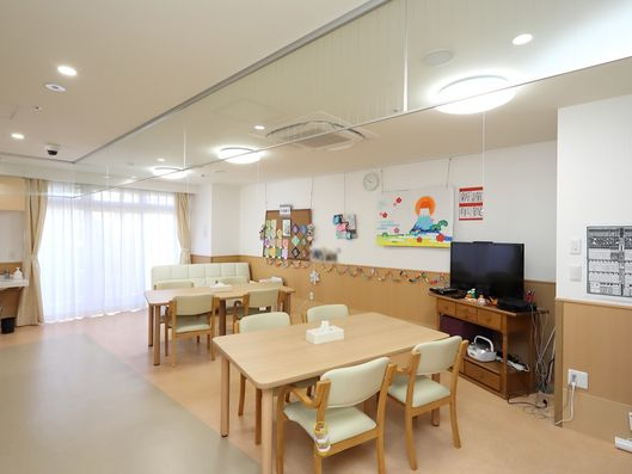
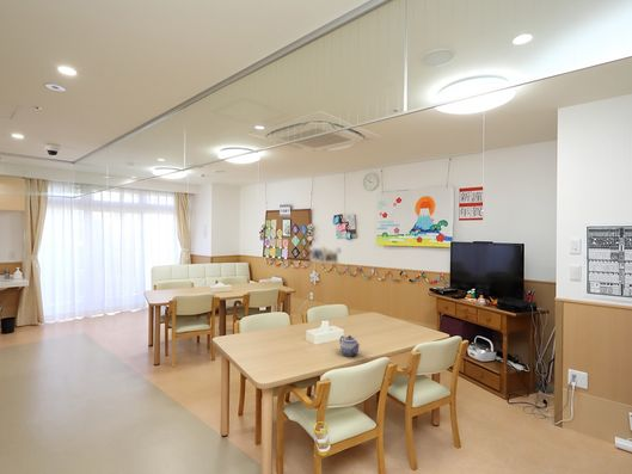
+ teapot (349, 344)
